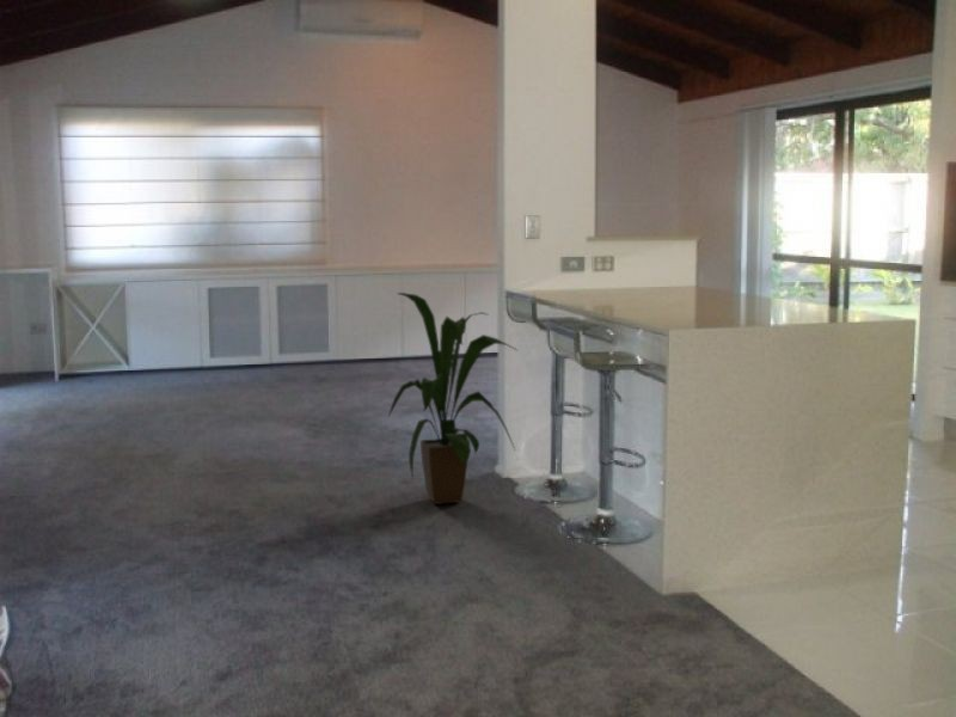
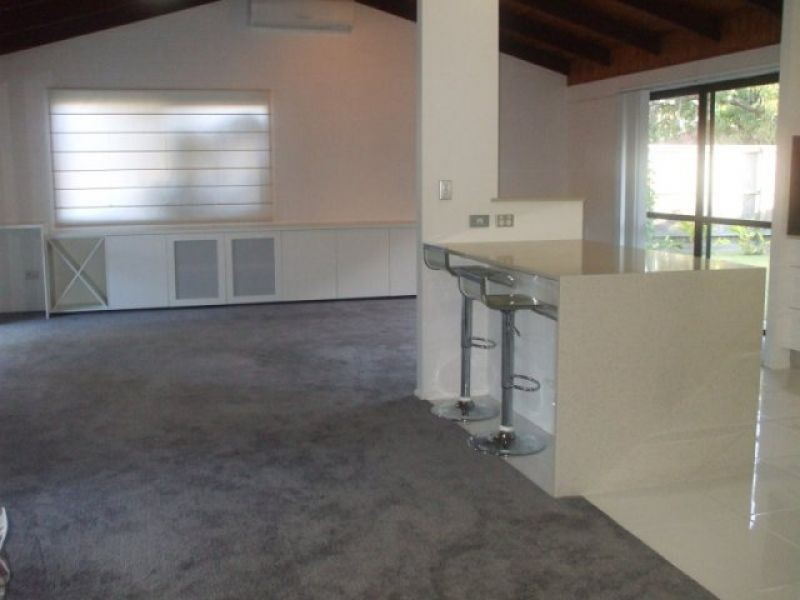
- house plant (459, 394)
